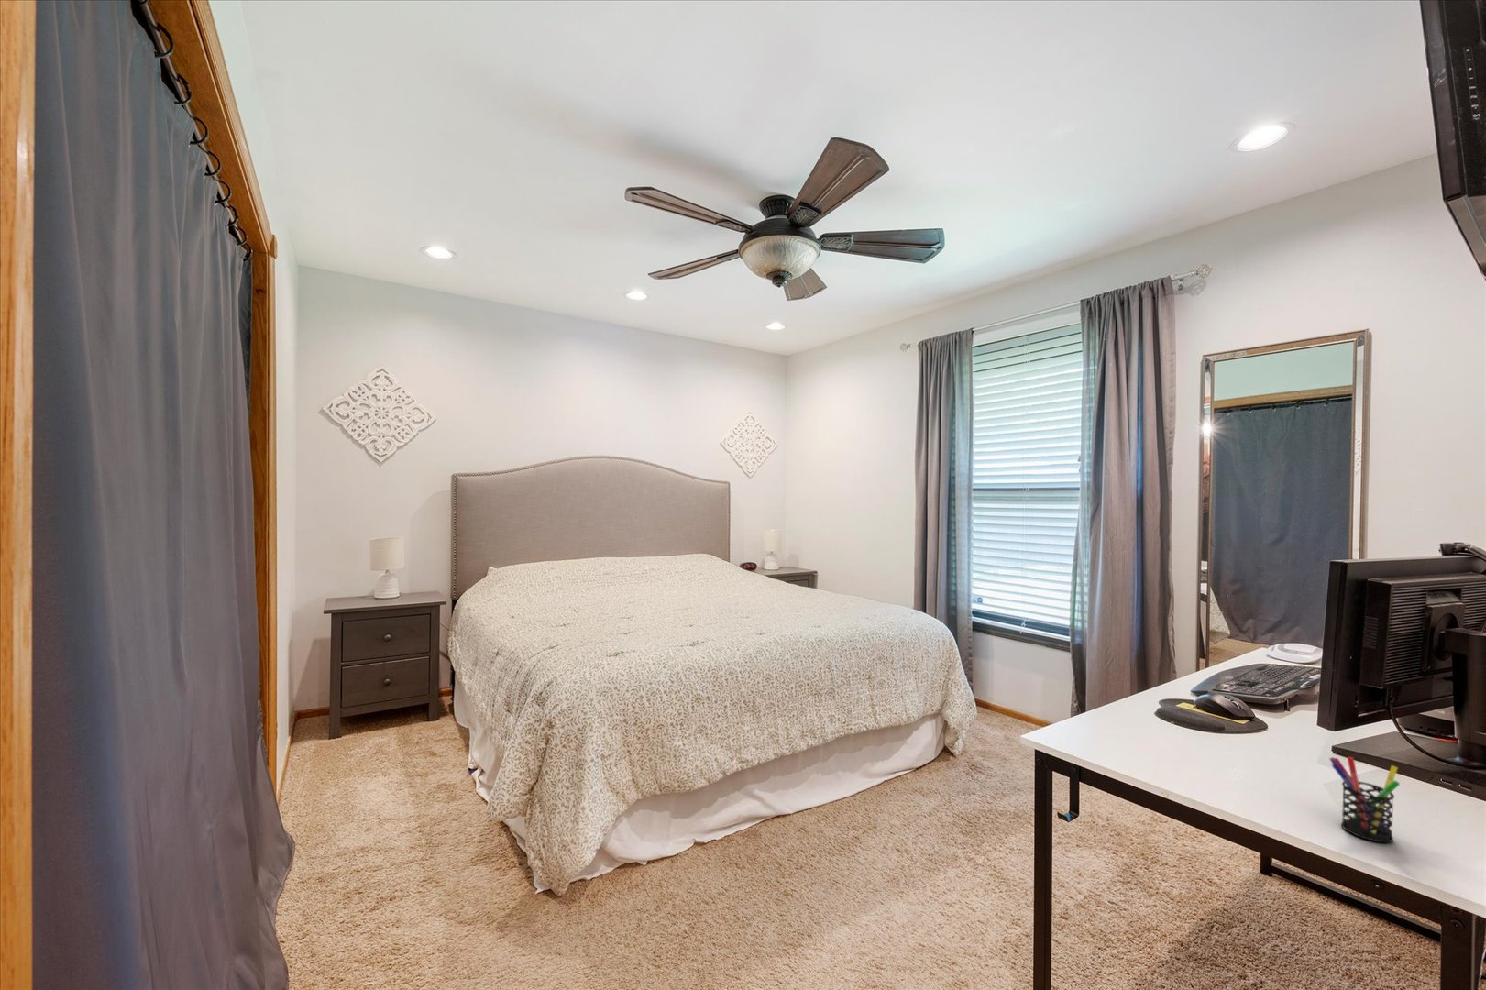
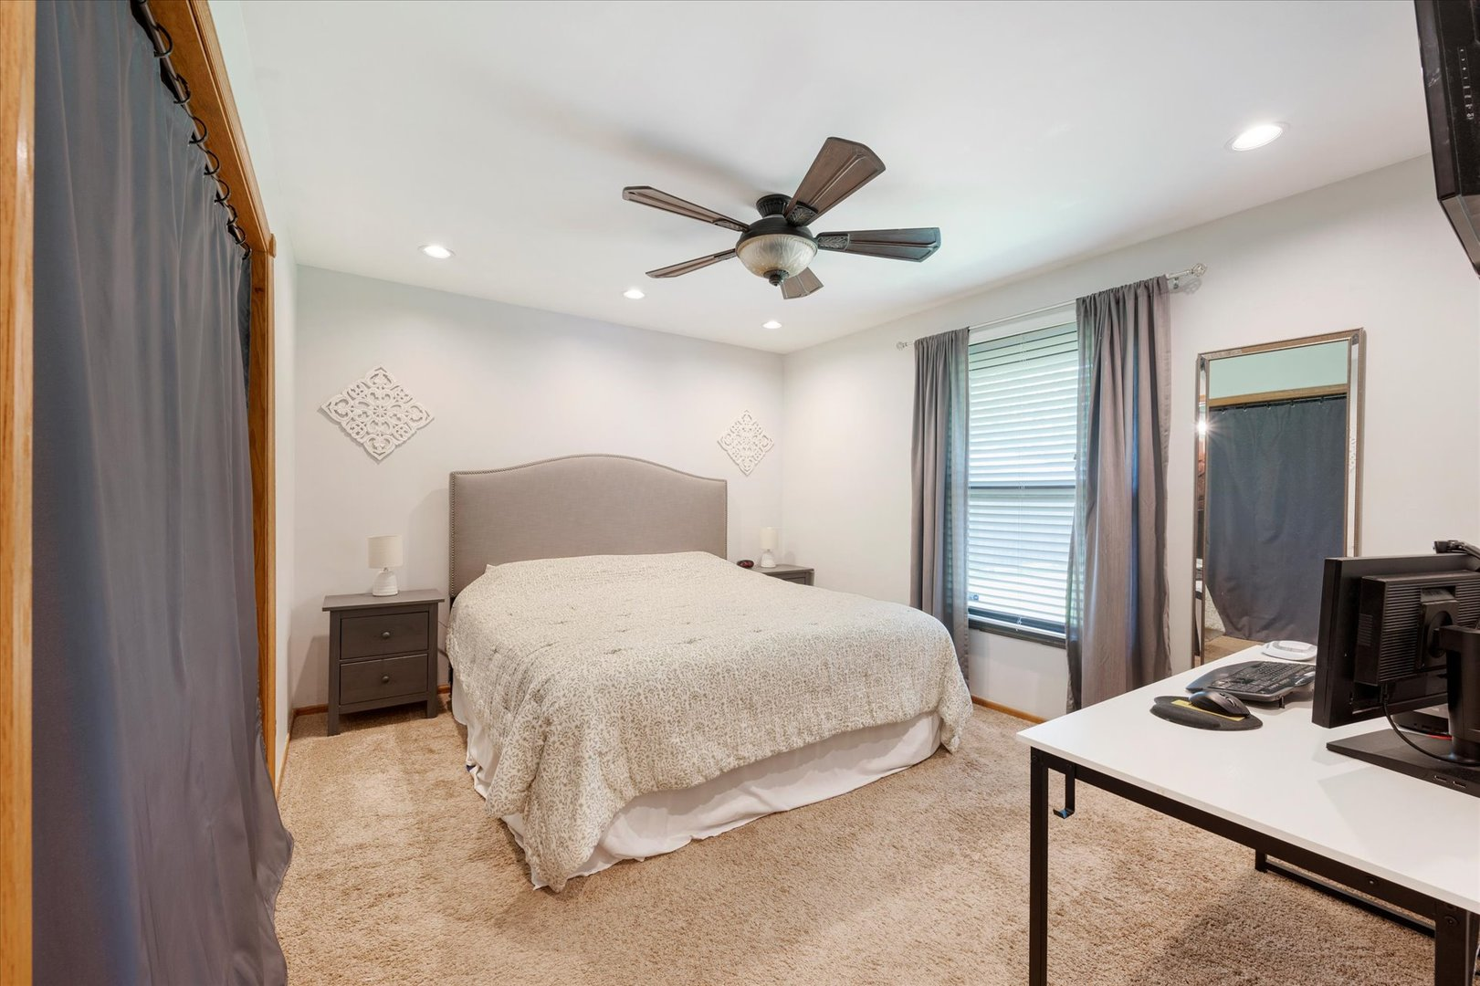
- pen holder (1370, 797)
